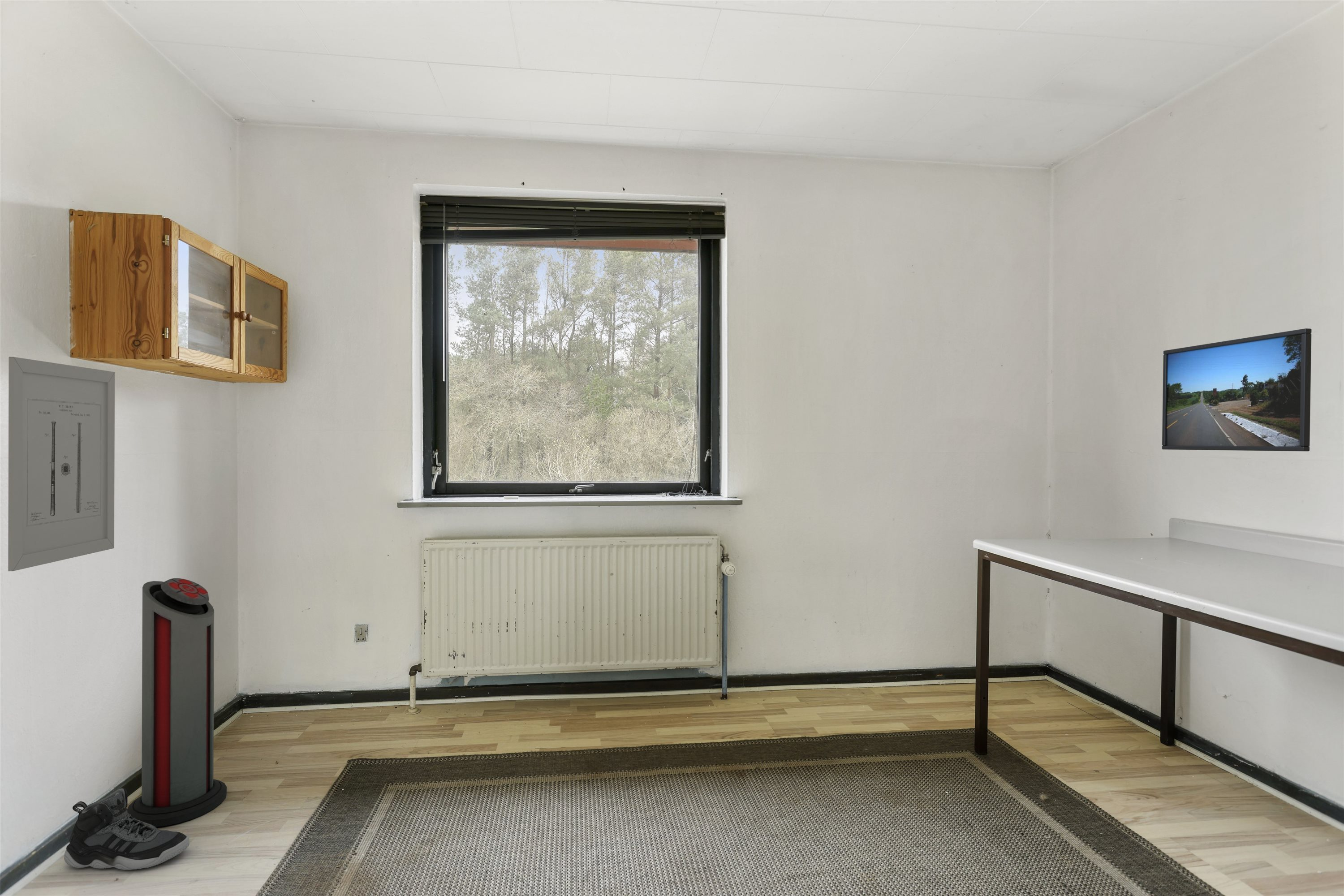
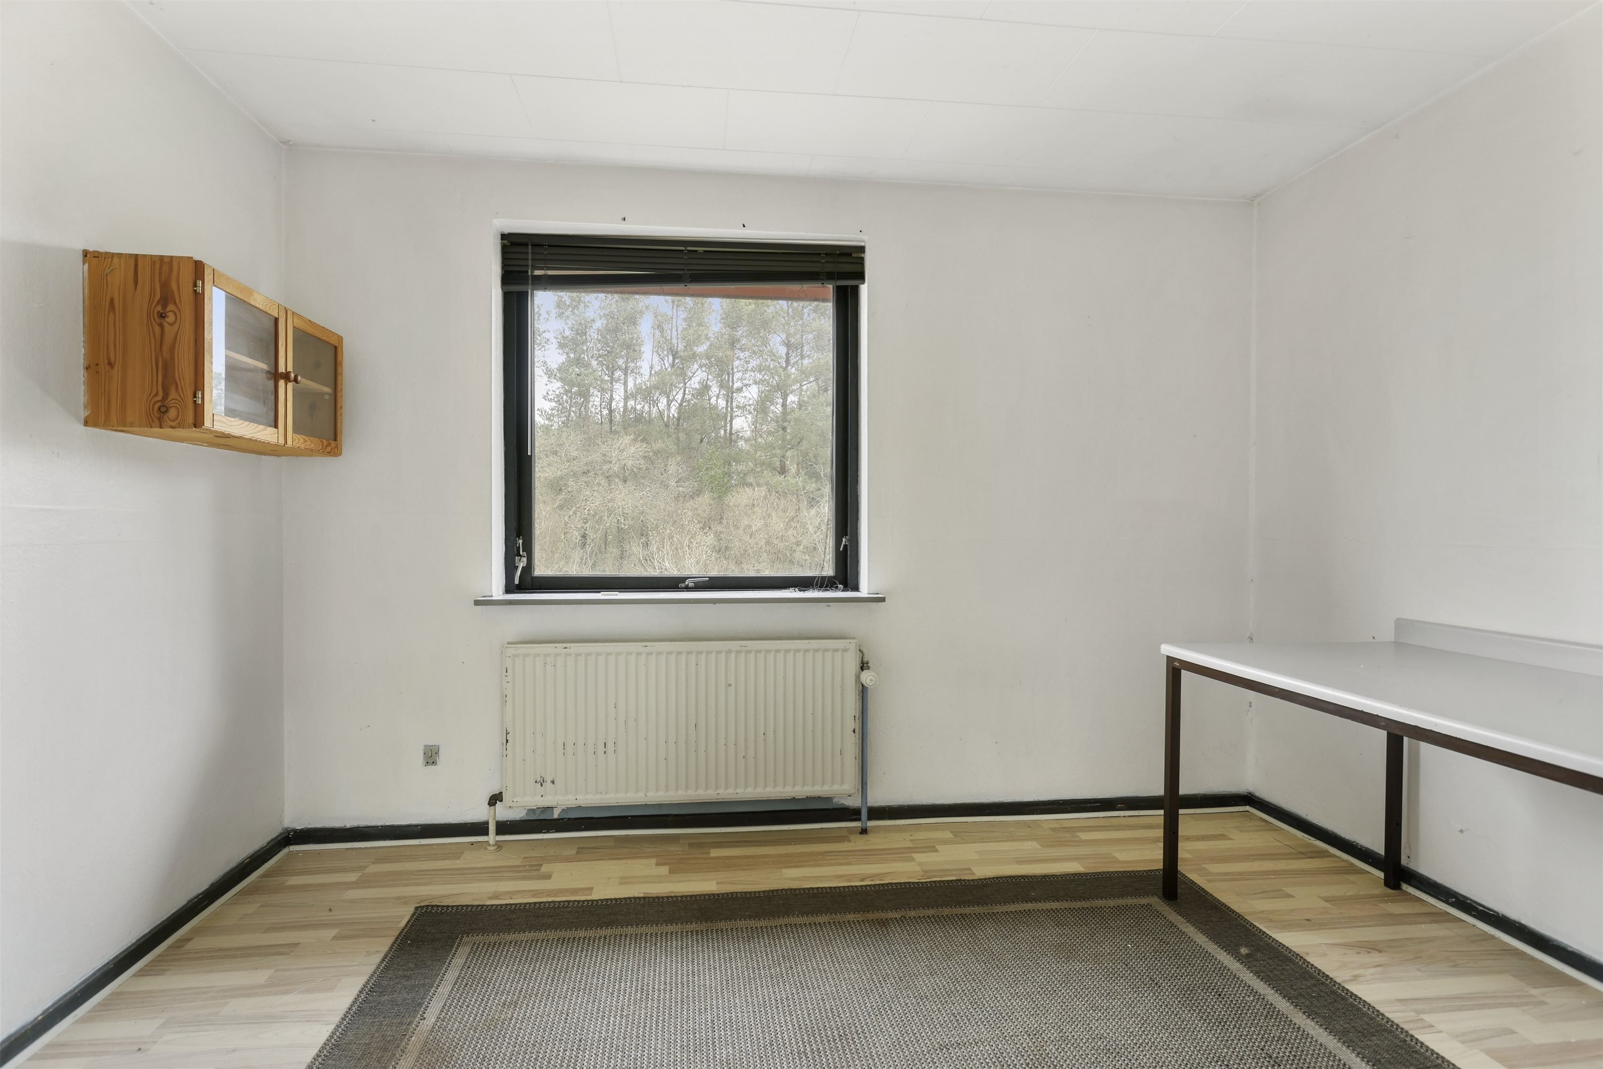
- sneaker (127, 827)
- wall art (66, 462)
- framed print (1228, 396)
- air purifier (179, 692)
